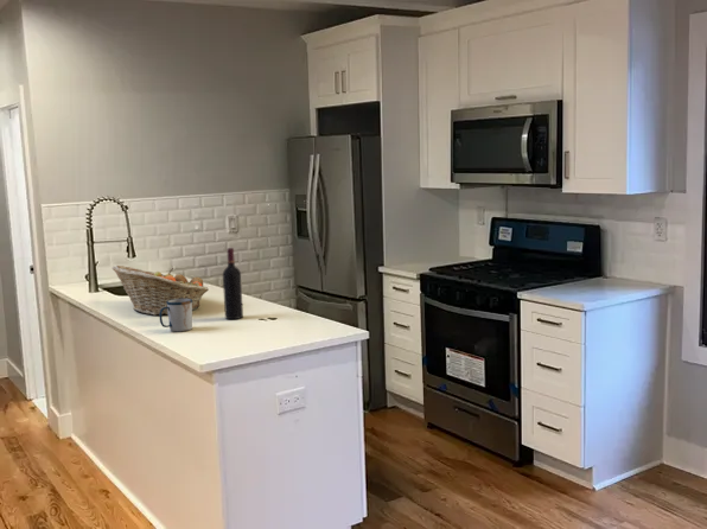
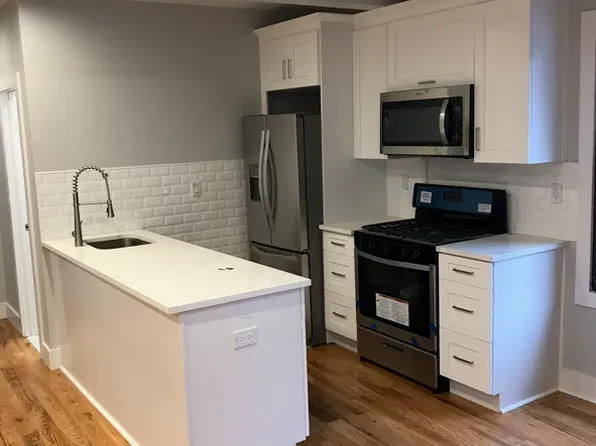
- mug (177, 314)
- fruit basket (160, 286)
- wine bottle (231, 282)
